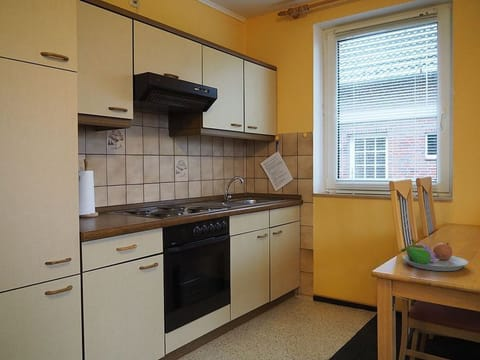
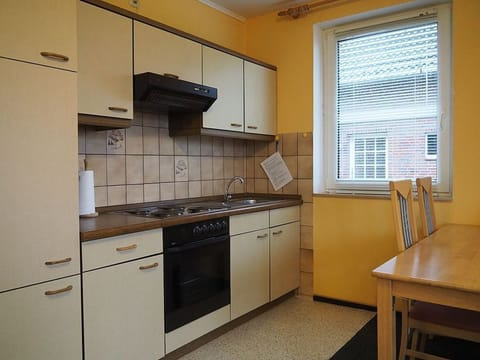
- fruit bowl (431, 253)
